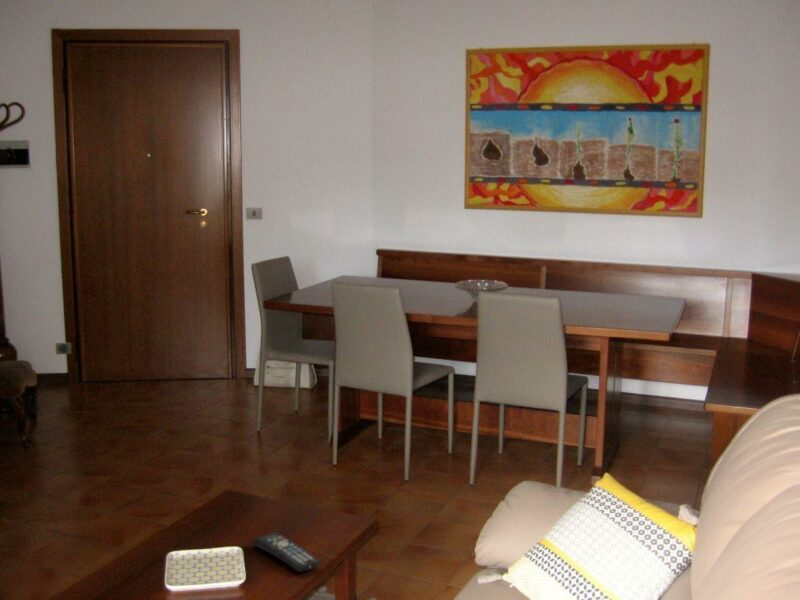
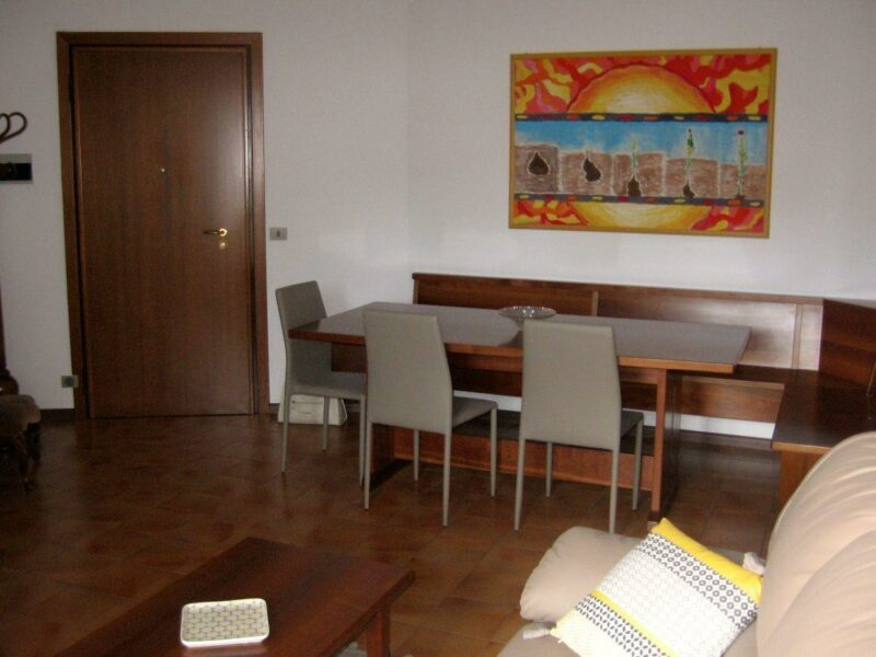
- remote control (285, 550)
